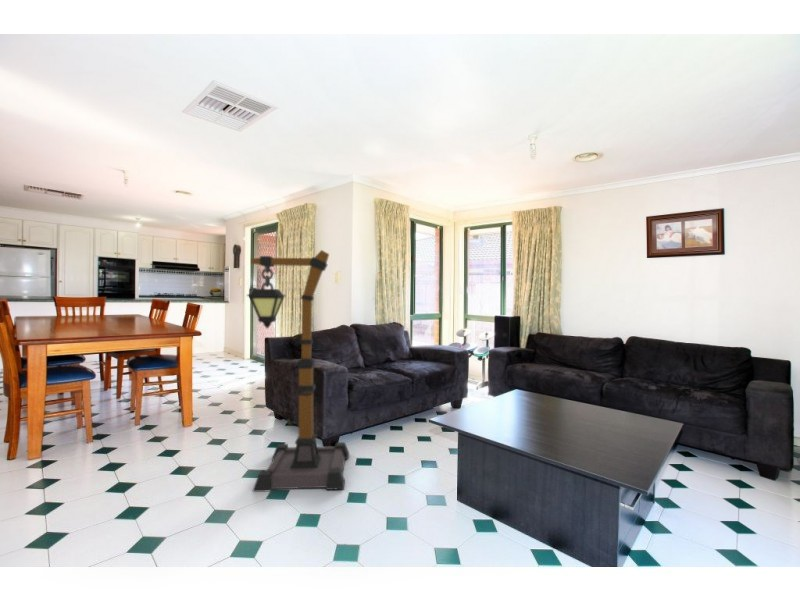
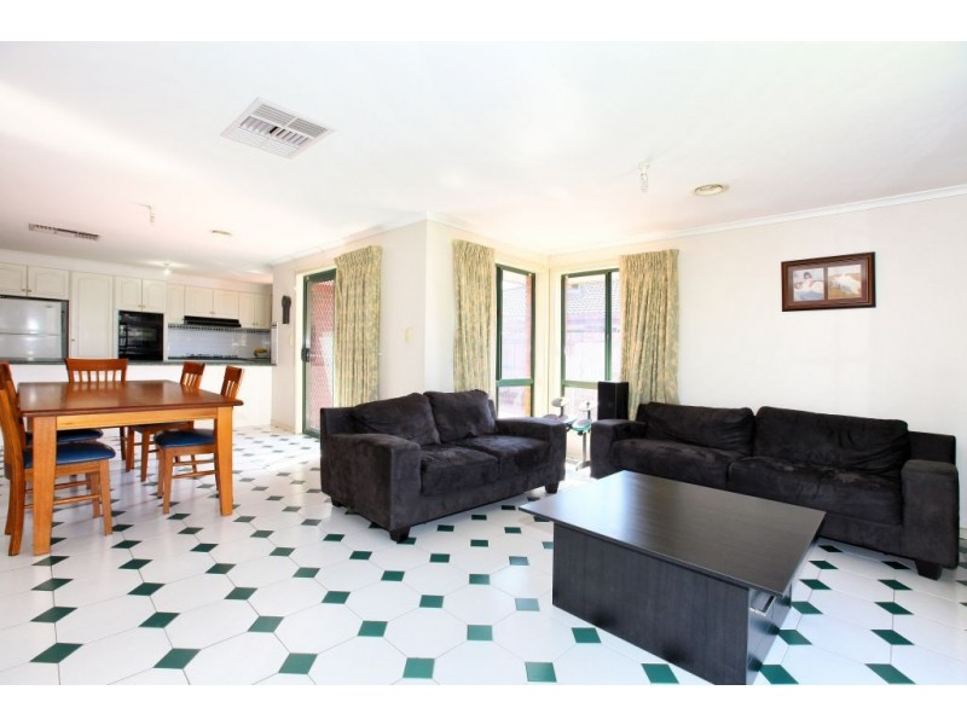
- floor lamp (299, 360)
